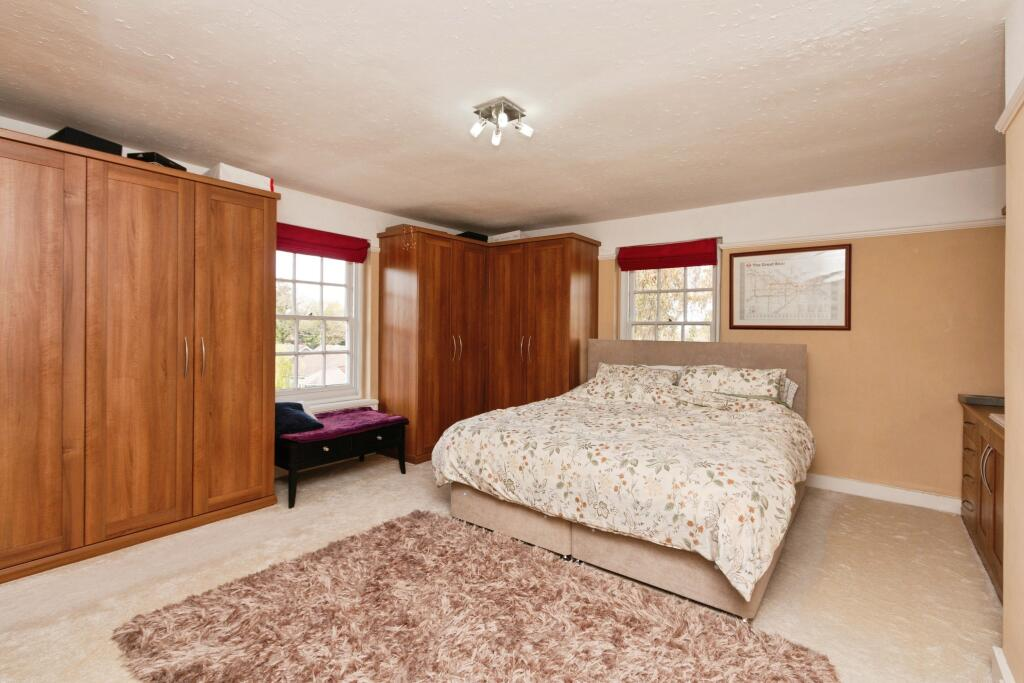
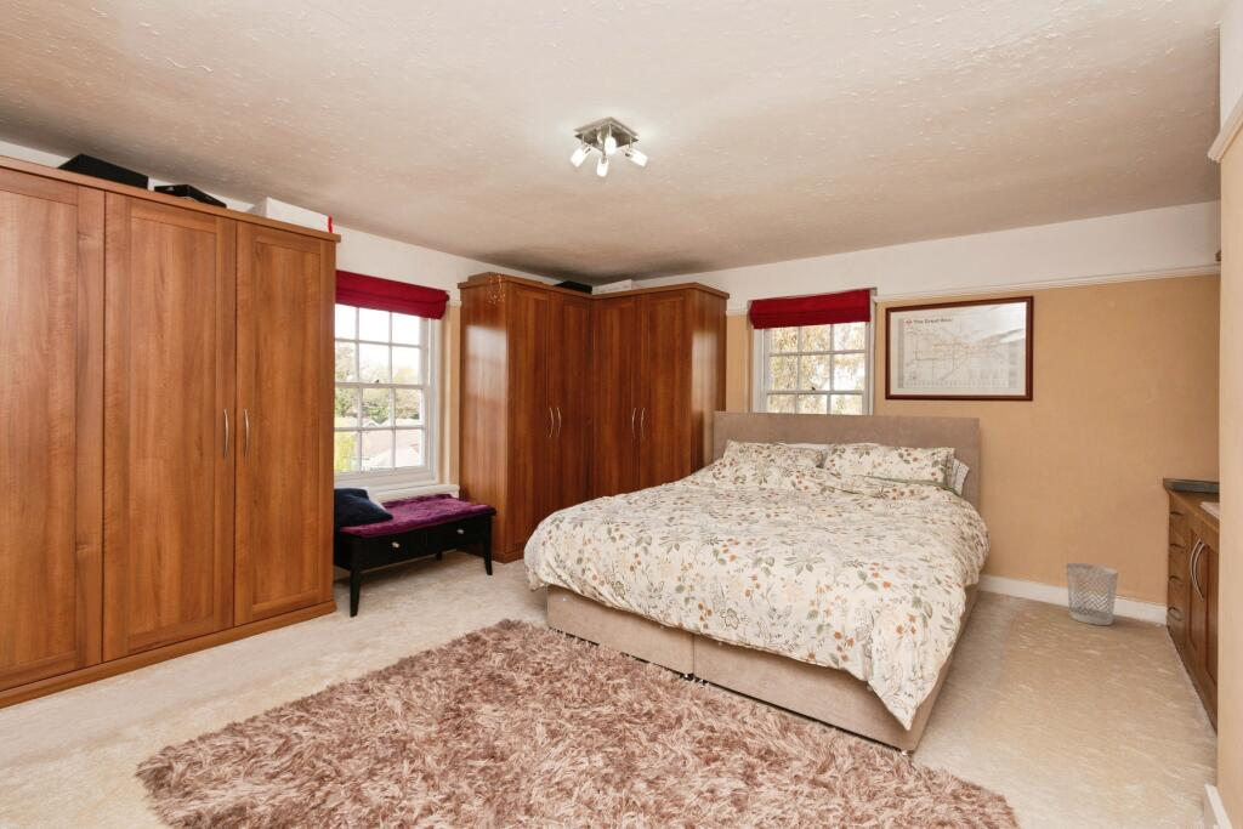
+ wastebasket (1090, 594)
